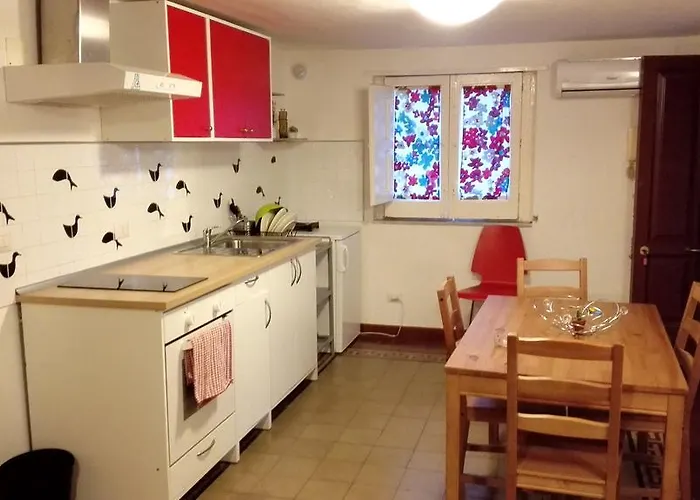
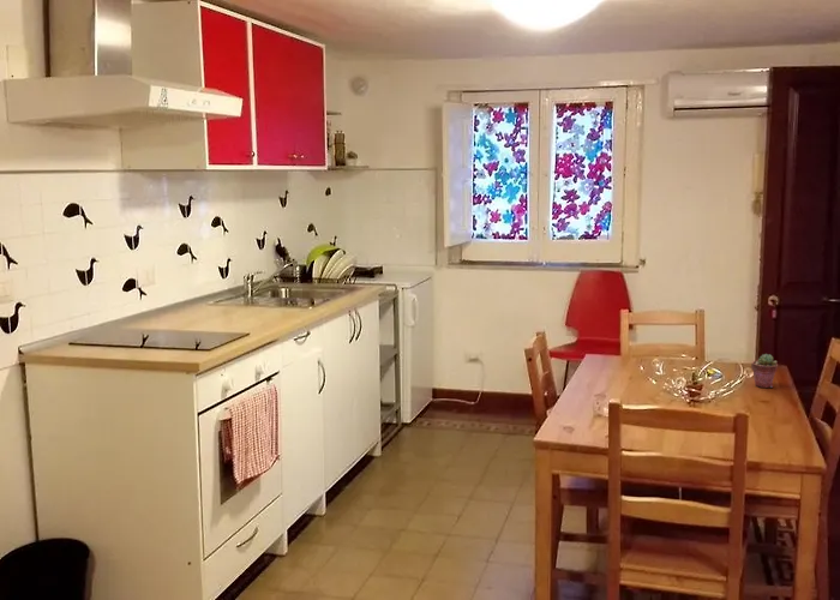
+ potted succulent (764, 370)
